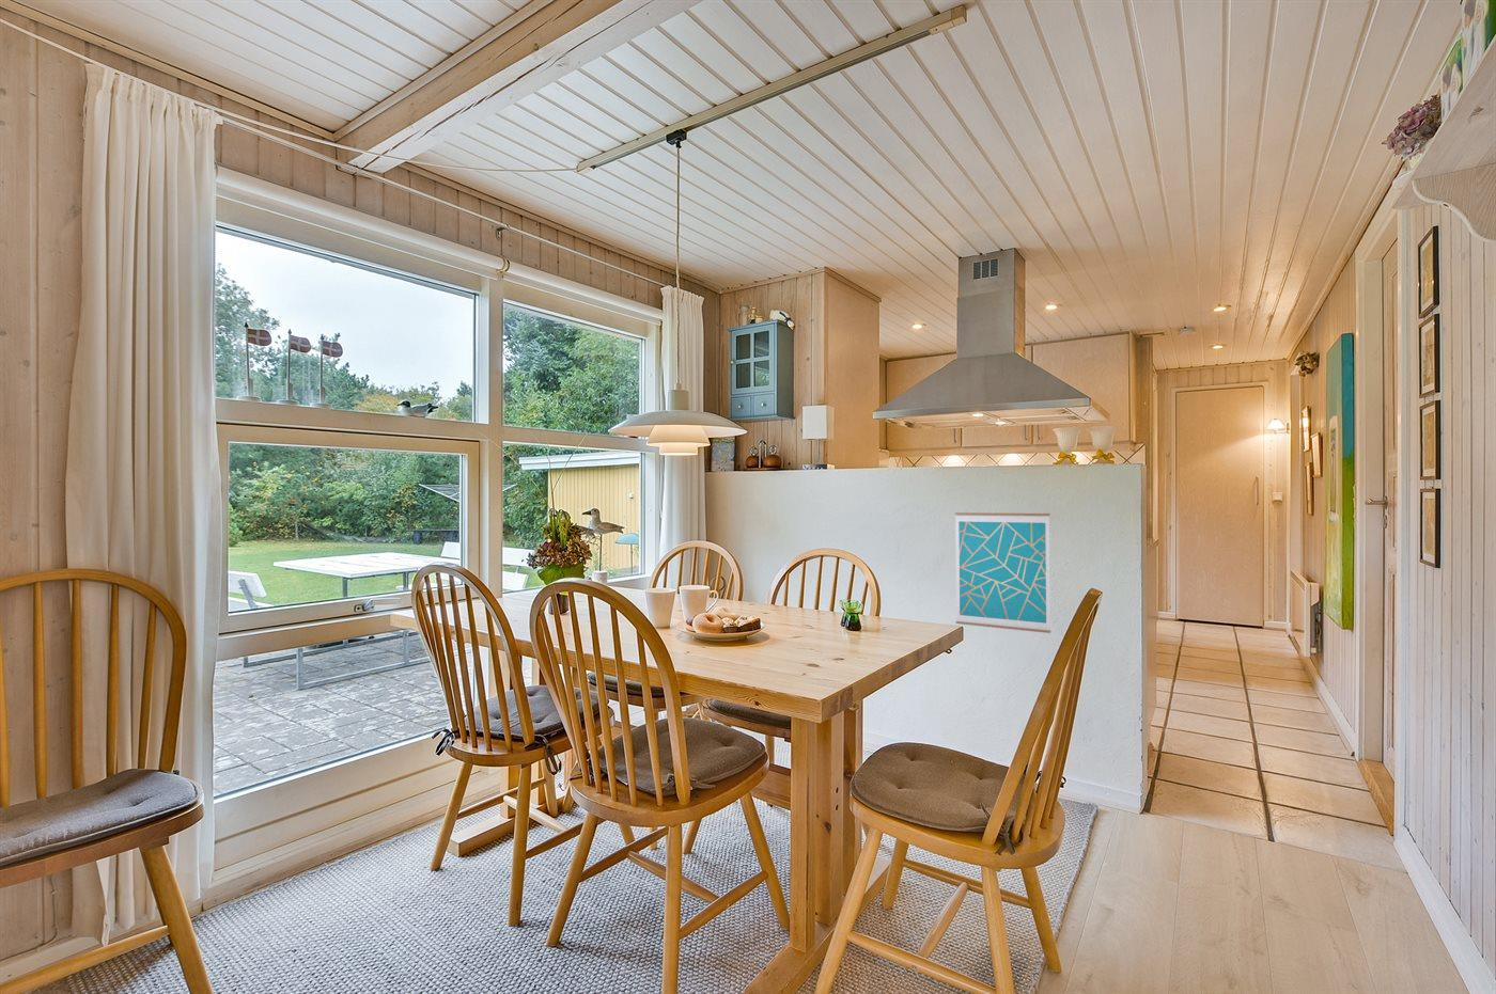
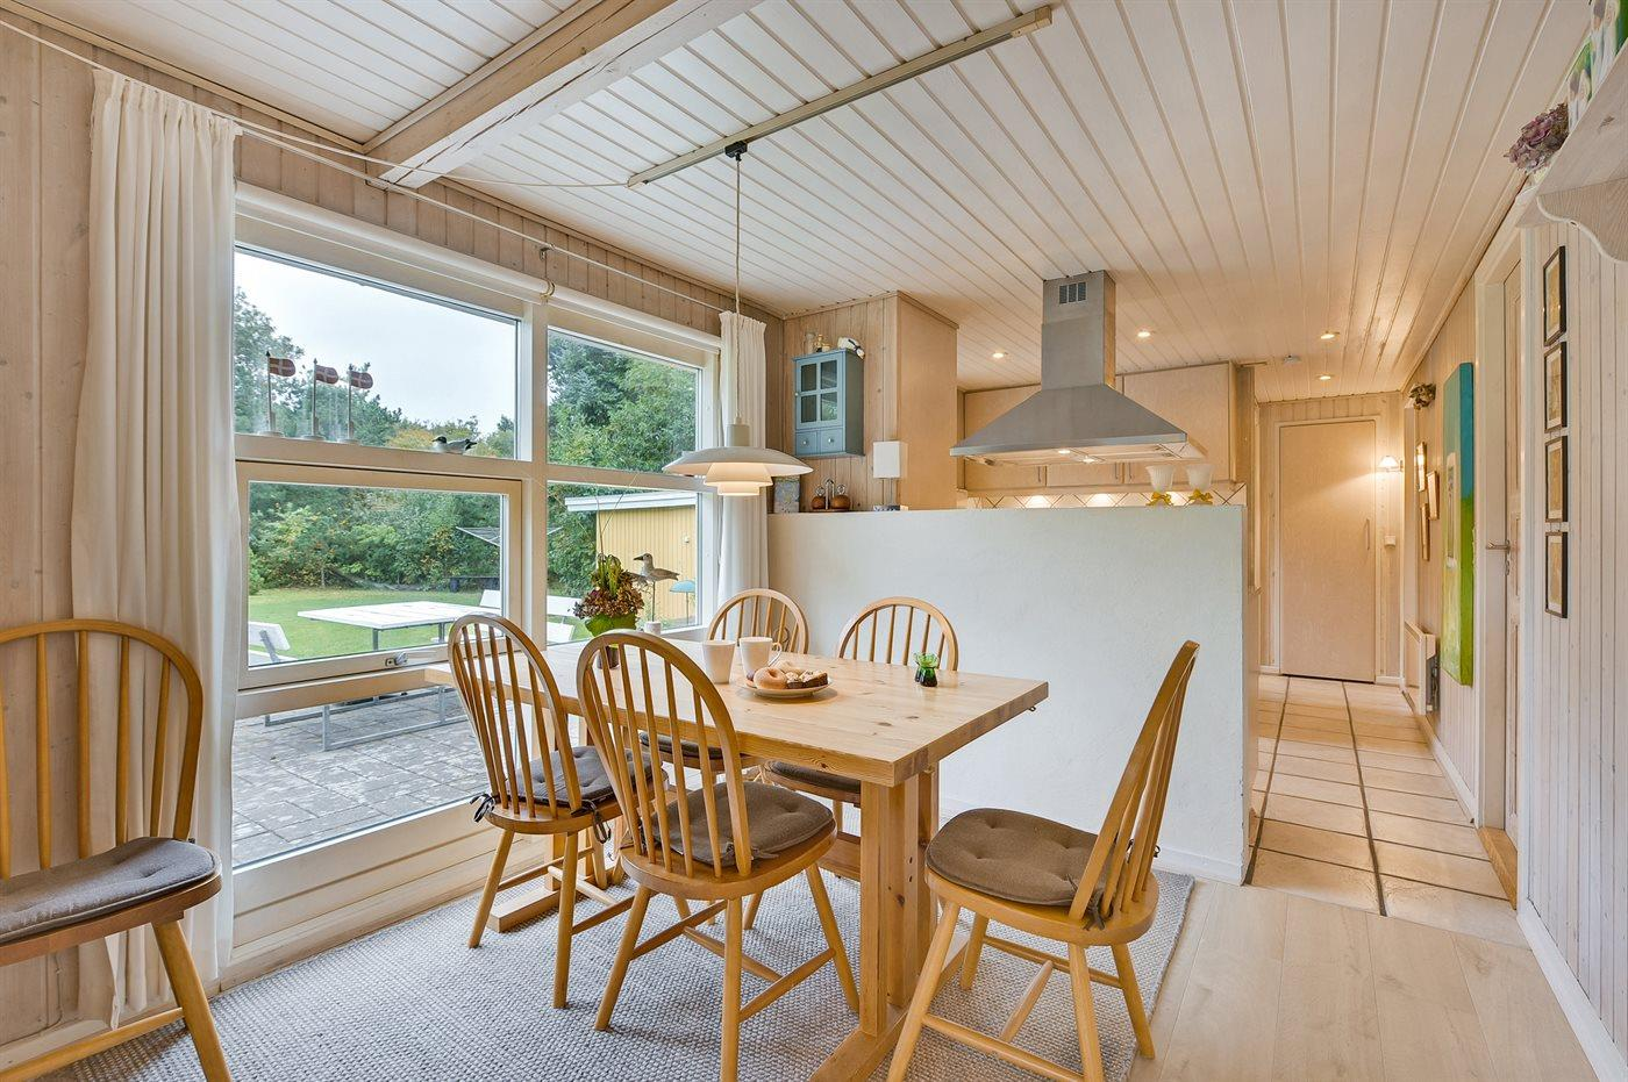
- wall art (1000, 570)
